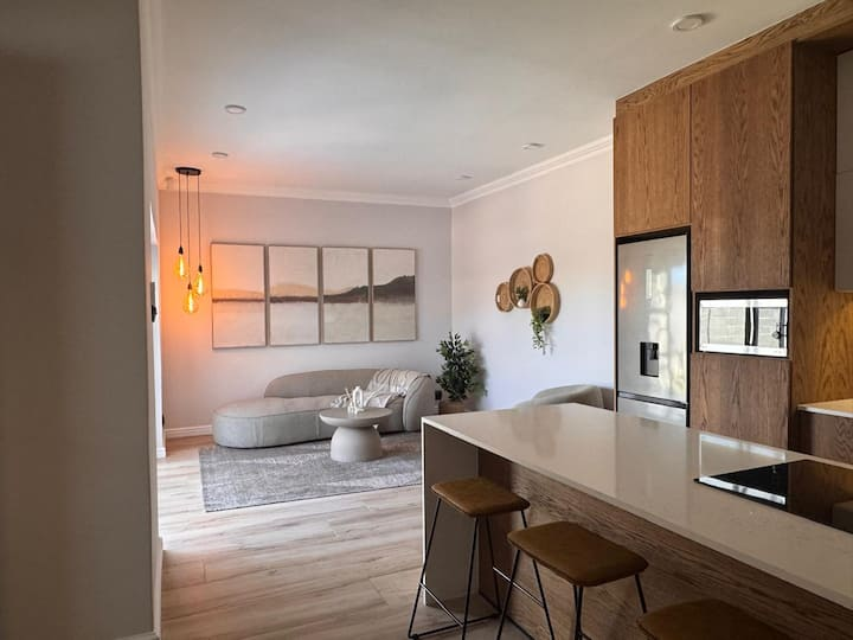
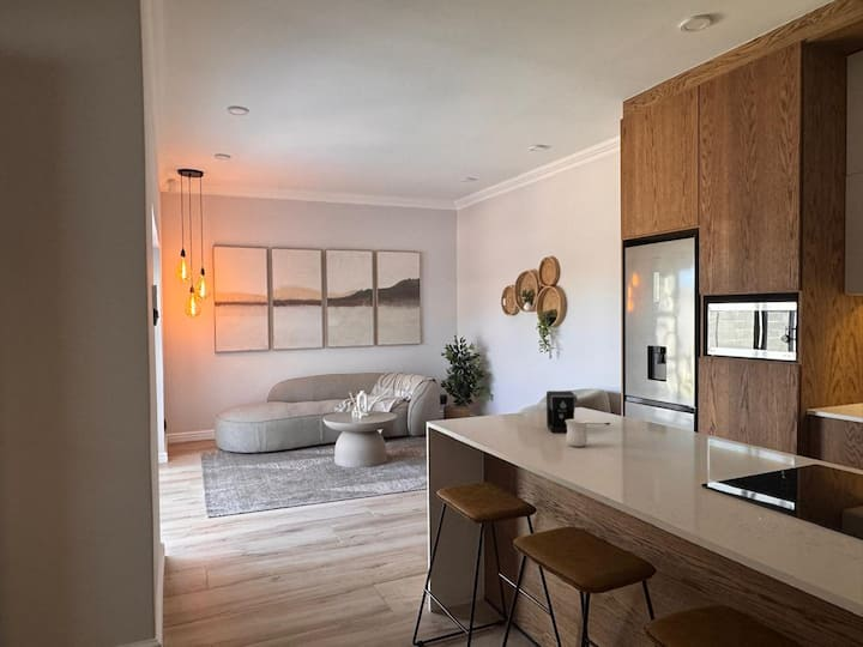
+ coffee maker (574, 407)
+ mug (574, 431)
